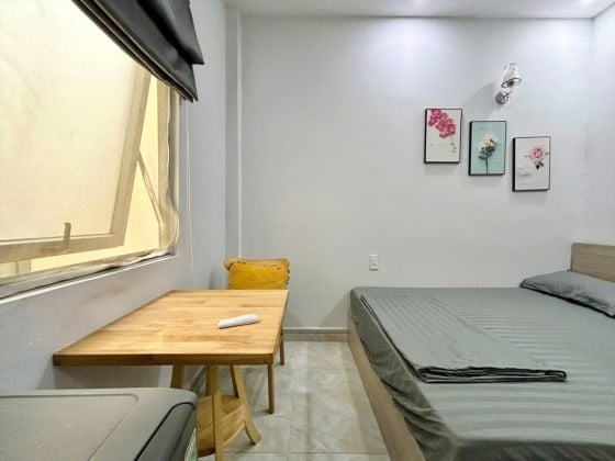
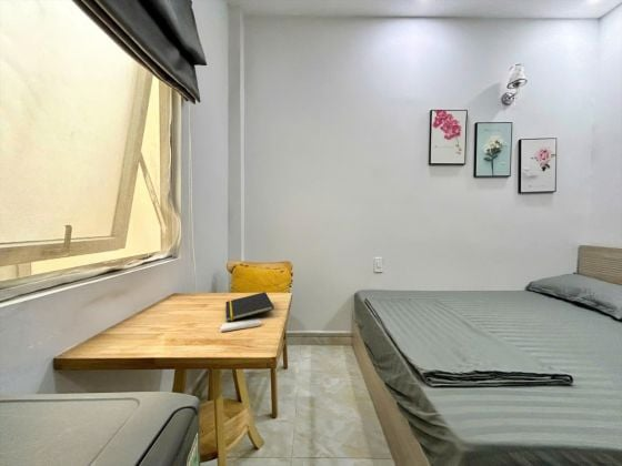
+ notepad (248, 305)
